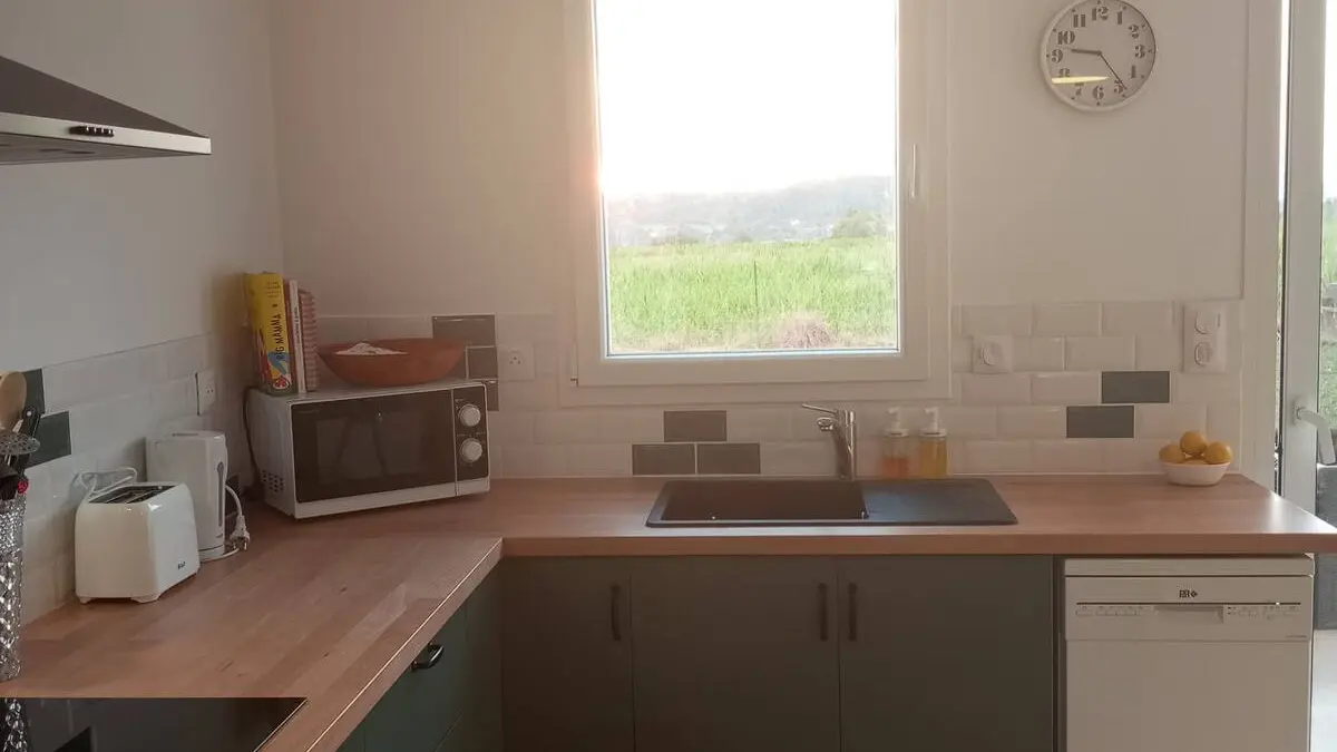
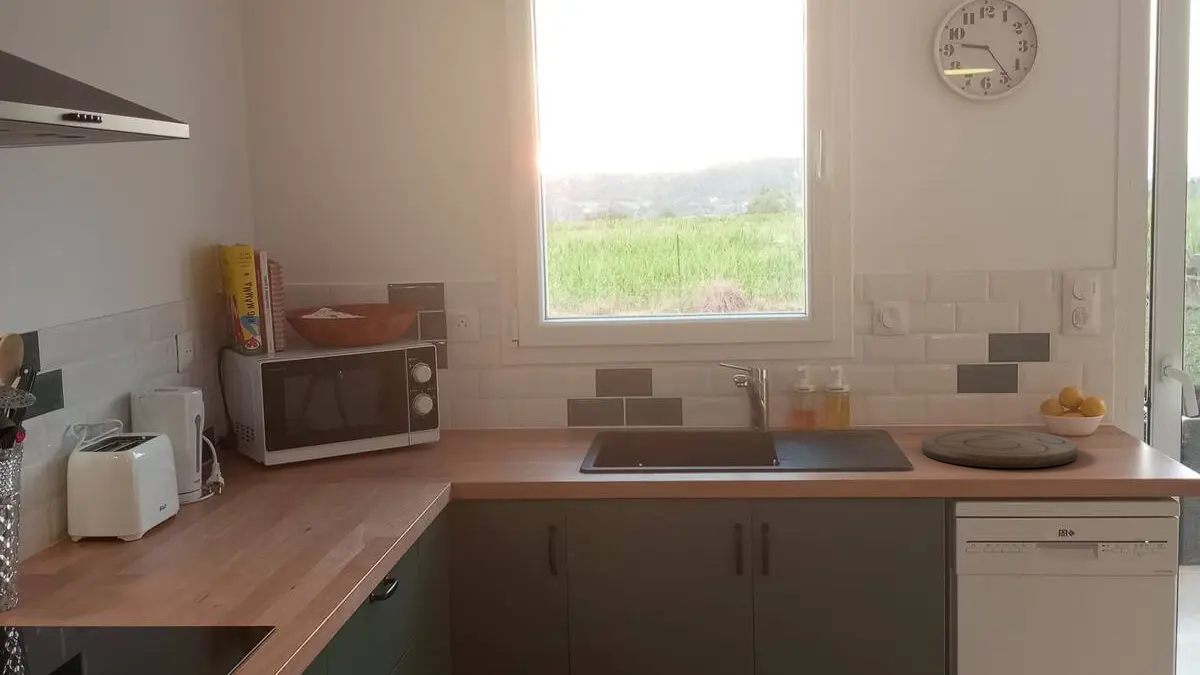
+ cutting board (997, 447)
